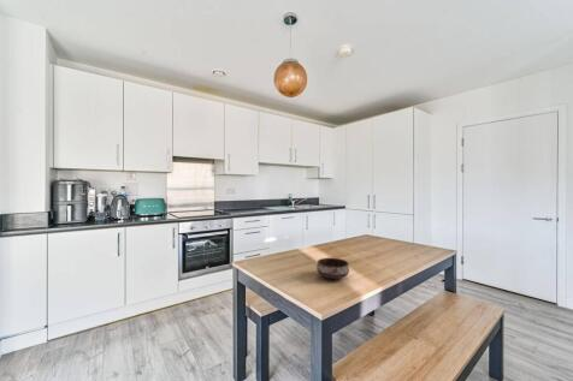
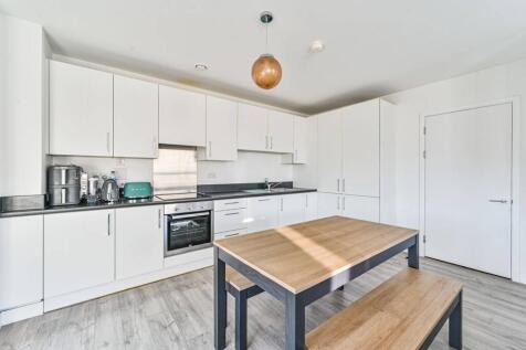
- bowl (332, 269)
